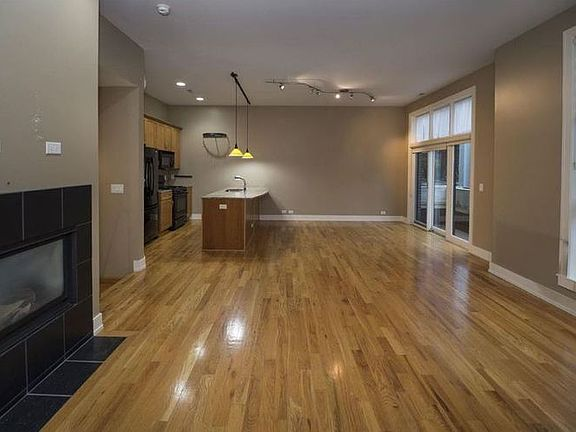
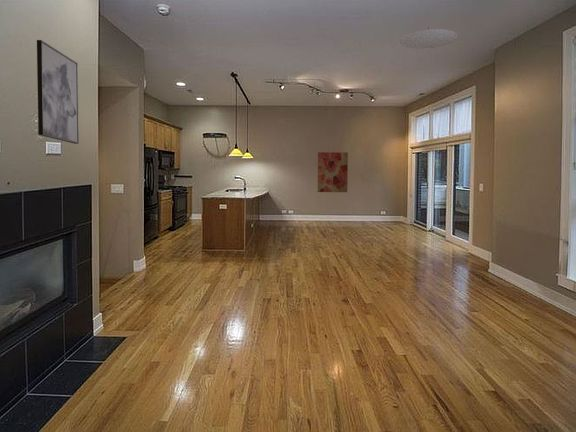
+ wall art (59, 96)
+ wall art (332, 172)
+ ceiling fan (428, 35)
